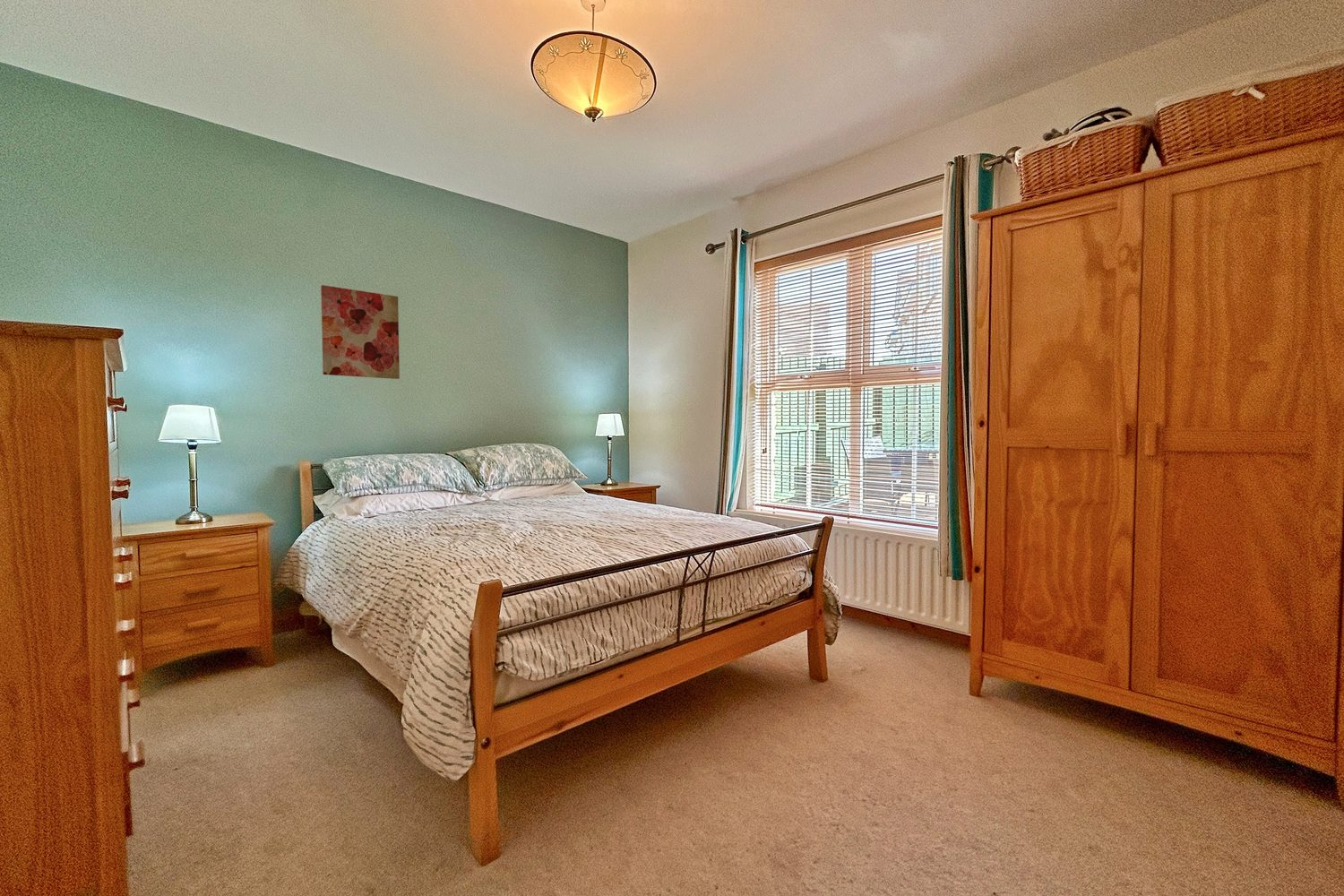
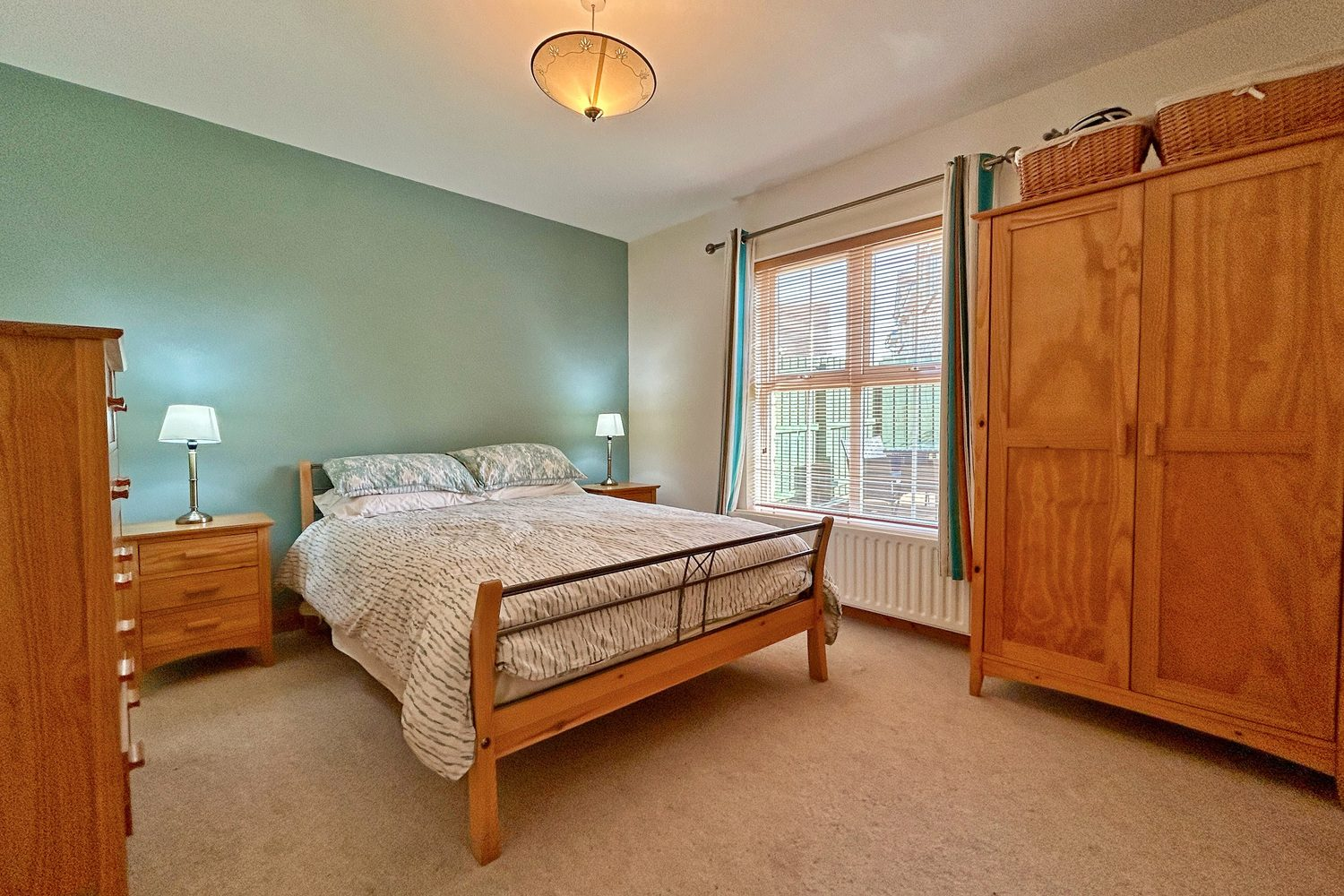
- wall art (361, 333)
